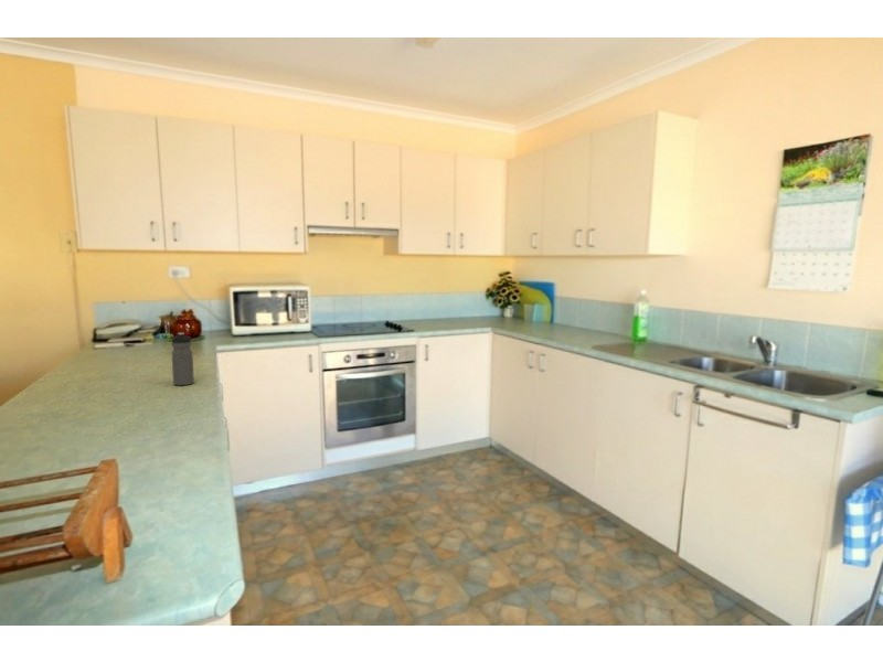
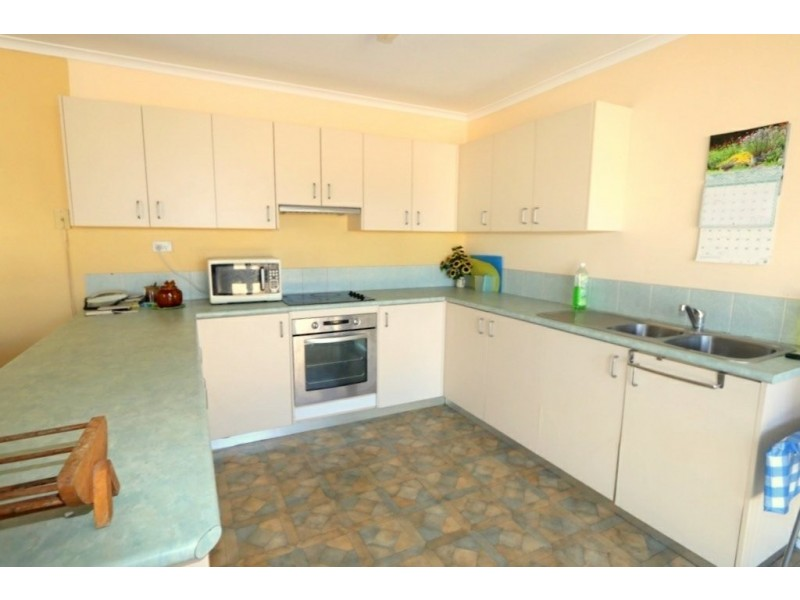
- water bottle (182, 357)
